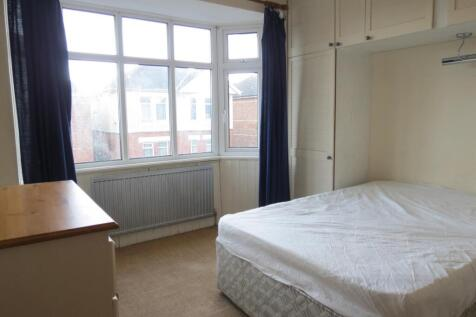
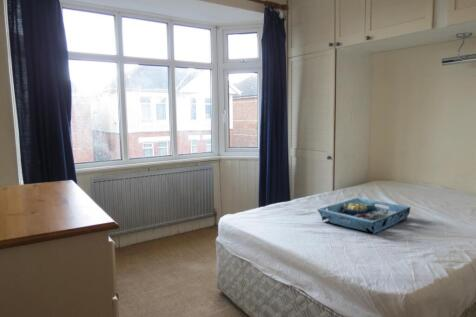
+ serving tray (363, 212)
